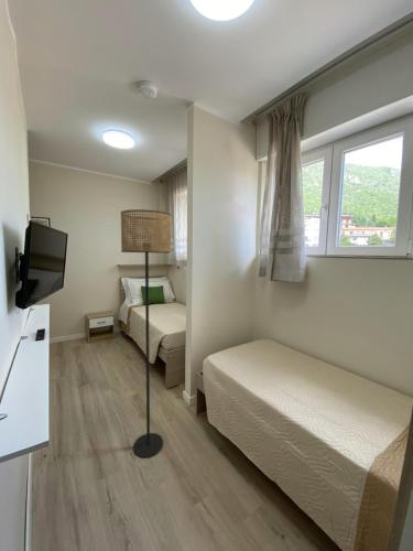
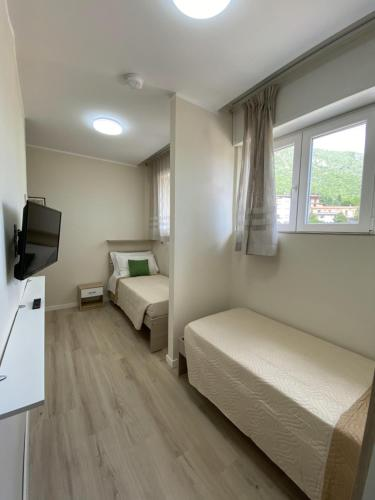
- floor lamp (146, 335)
